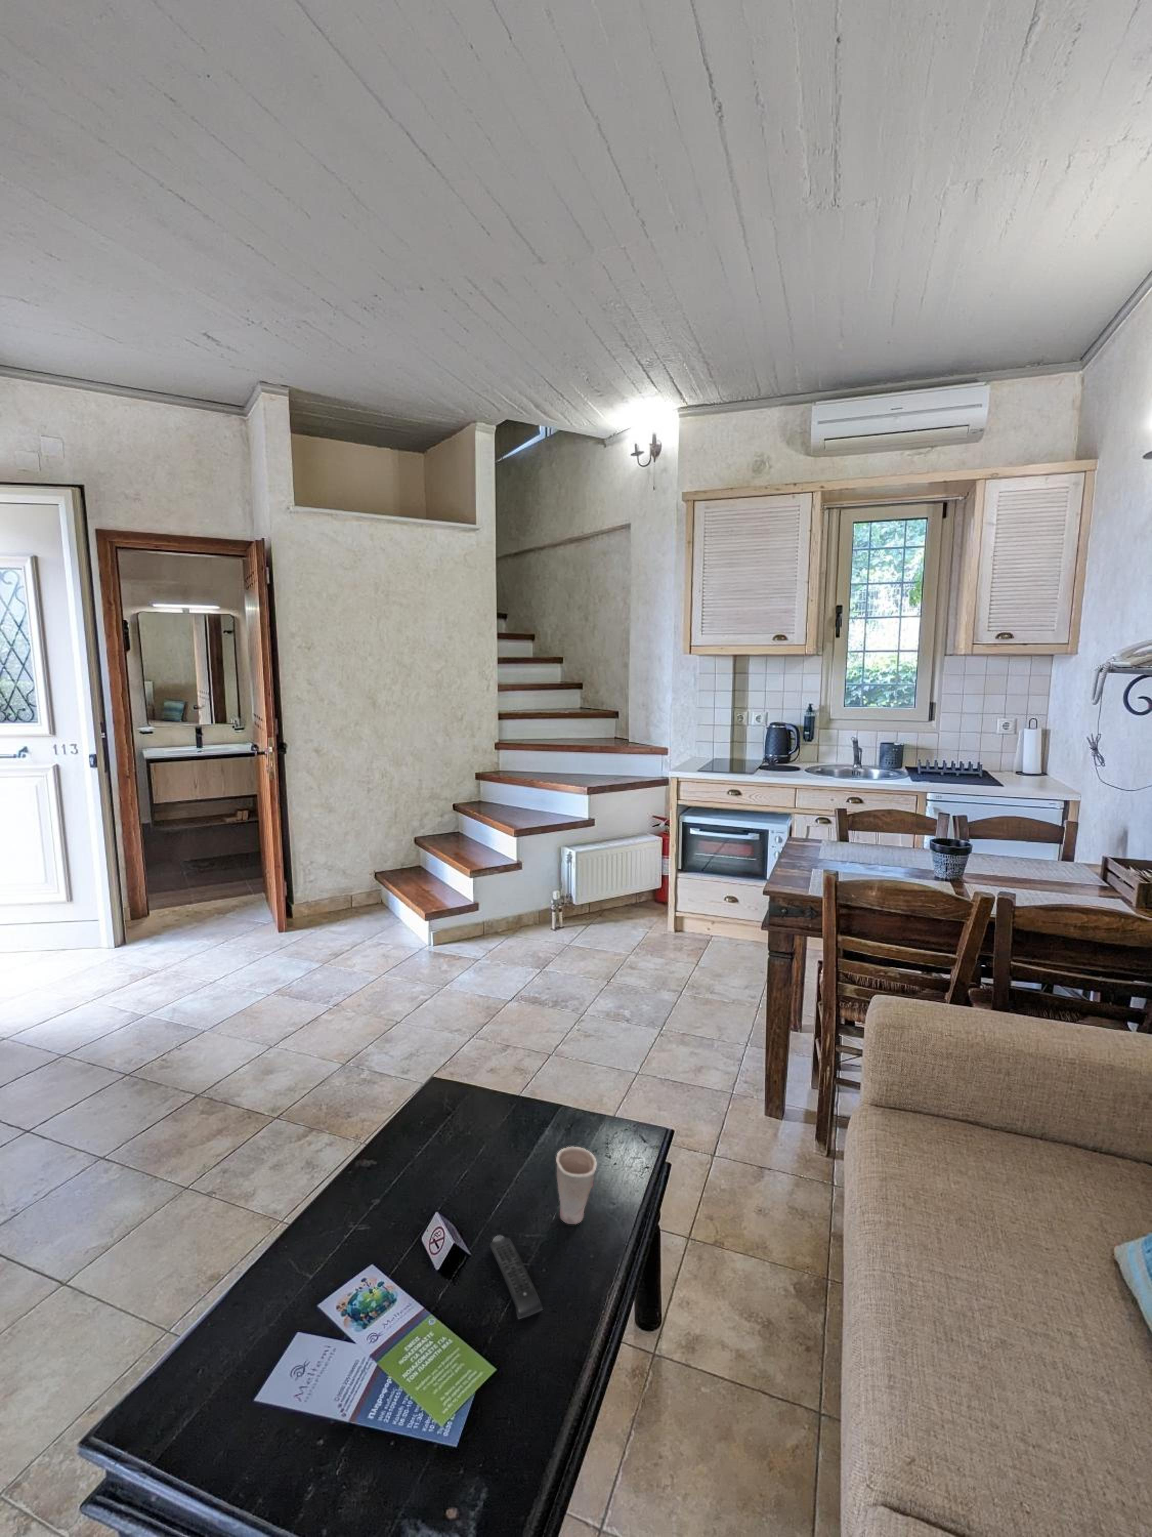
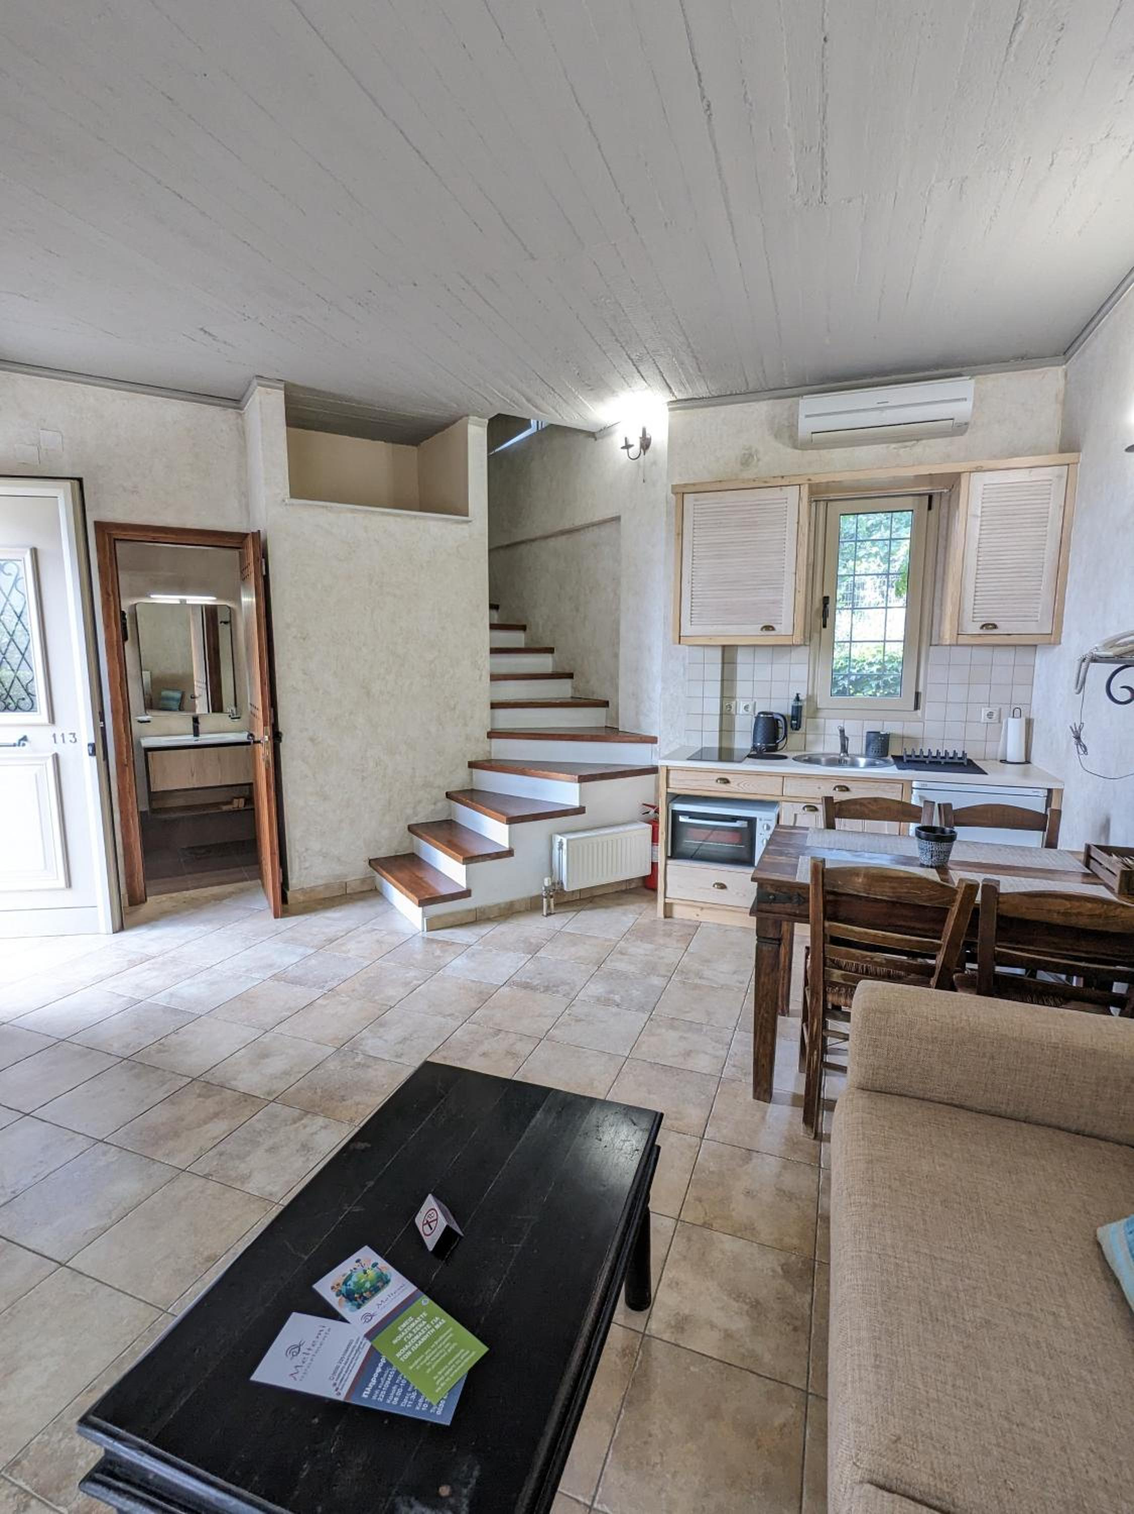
- cup (576, 1188)
- remote control (513, 1272)
